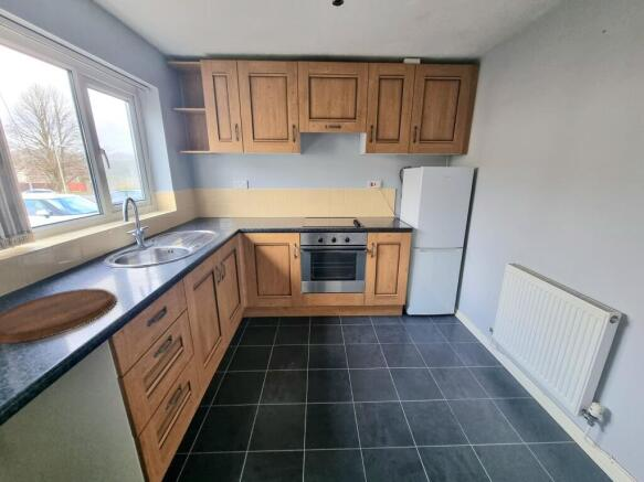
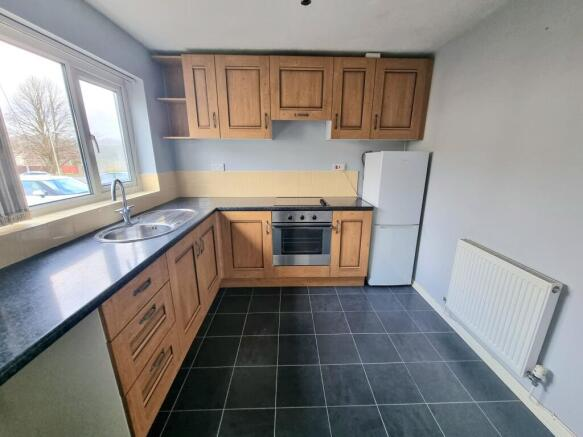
- cutting board (57, 310)
